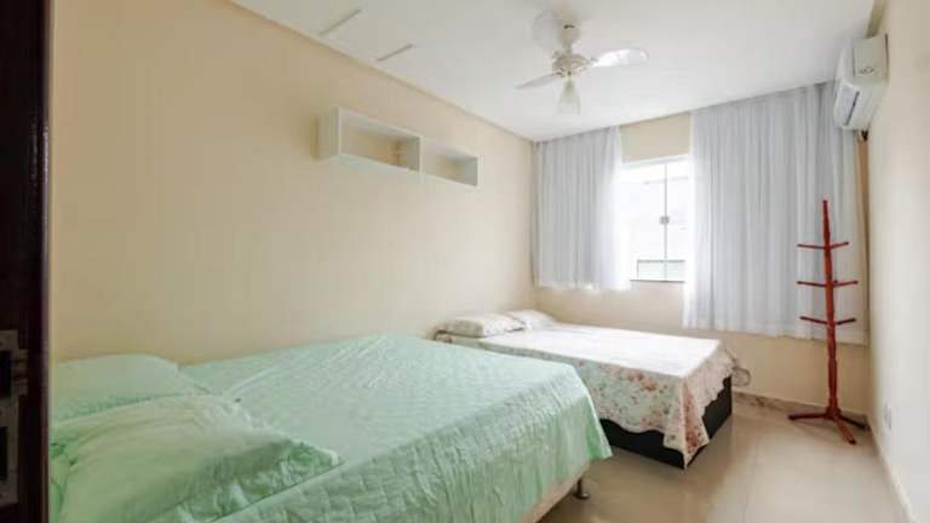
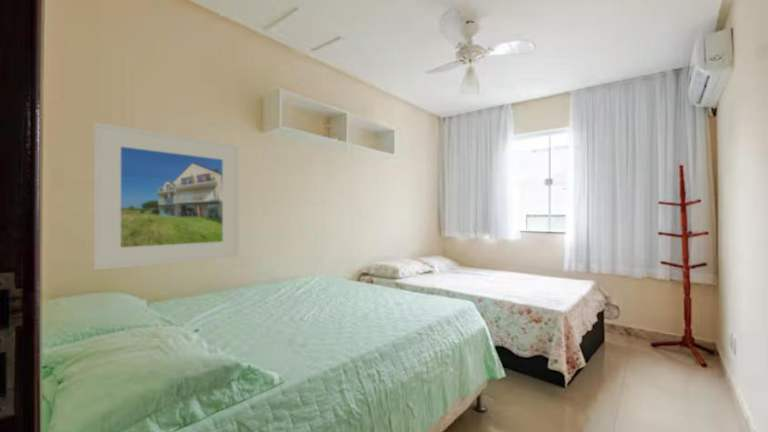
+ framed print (176, 199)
